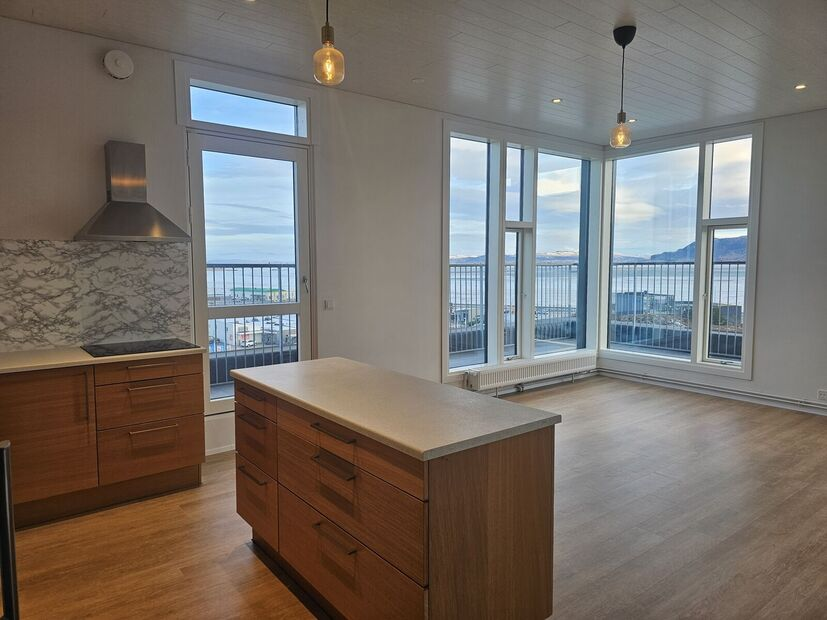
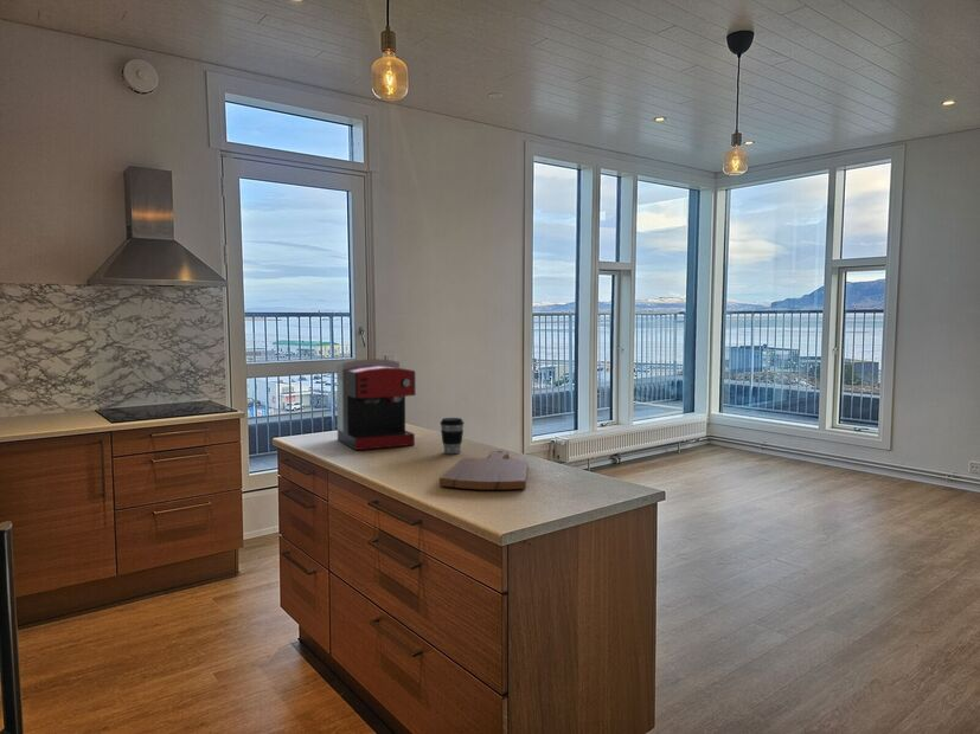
+ coffee cup (451, 436)
+ coffee maker (378, 401)
+ cutting board (489, 470)
